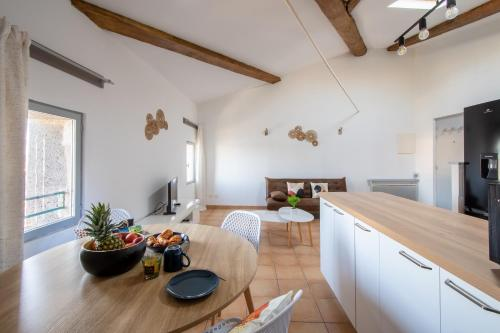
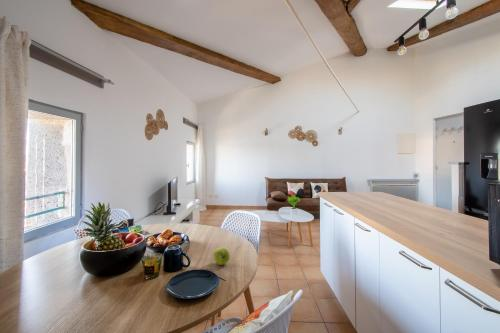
+ apple (221, 255)
